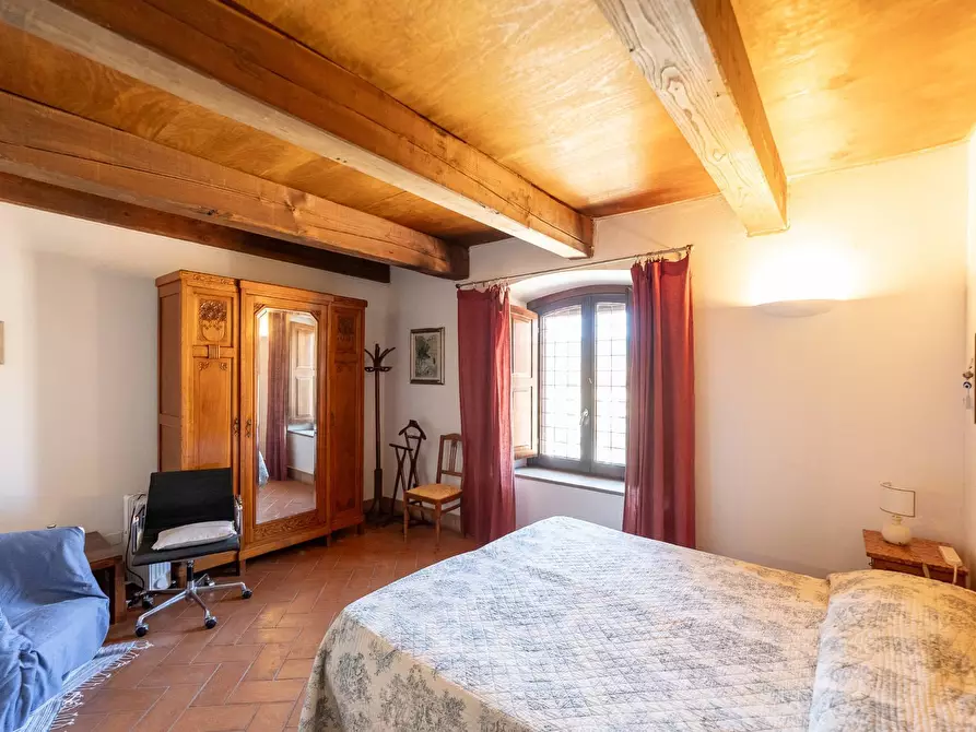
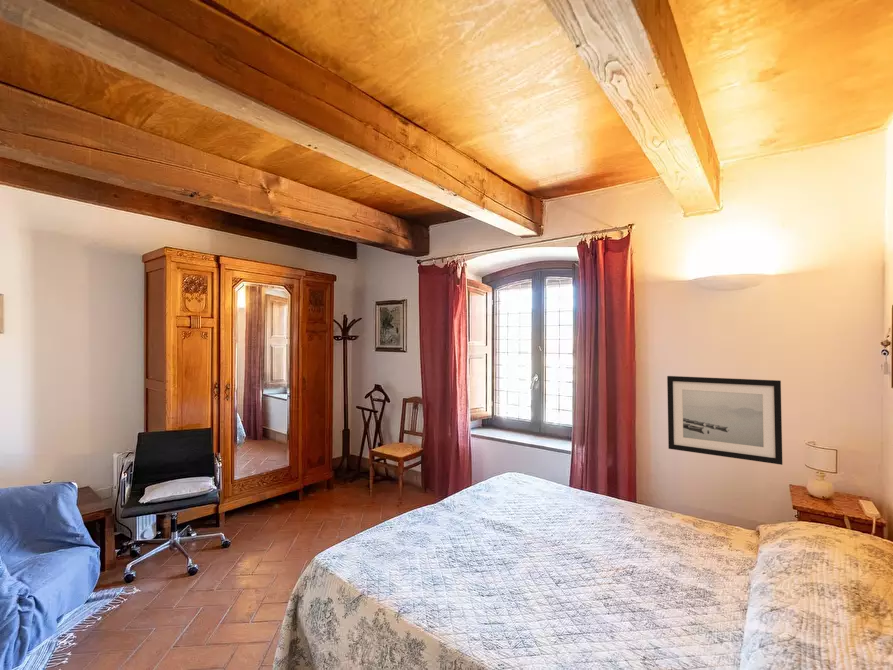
+ wall art (720, 416)
